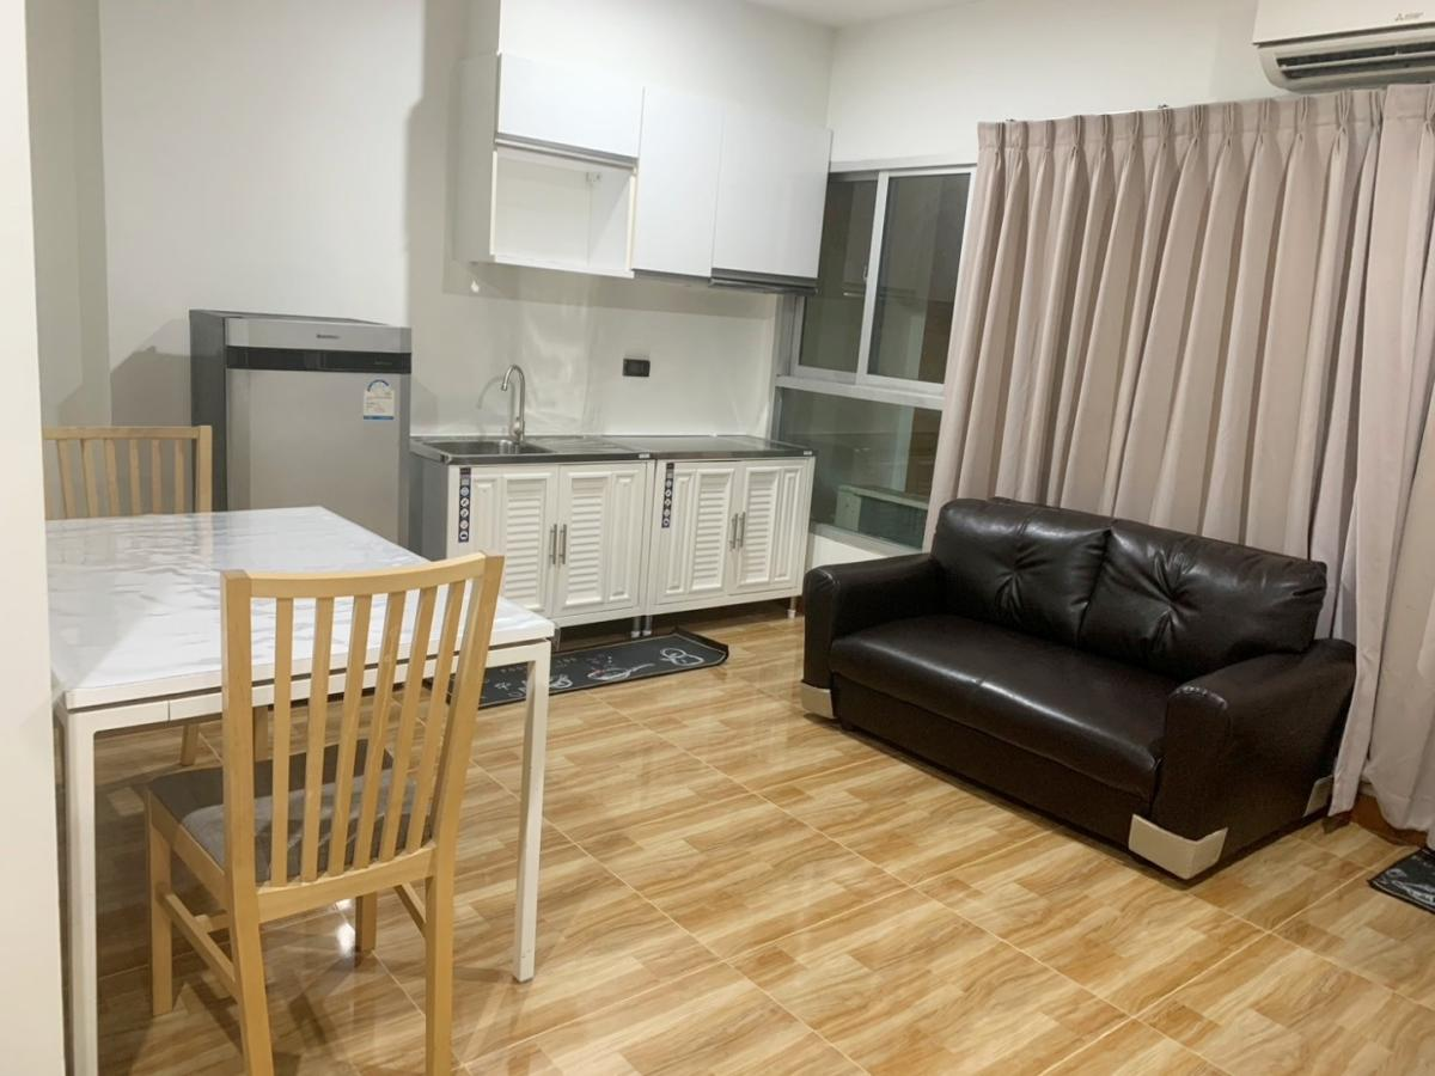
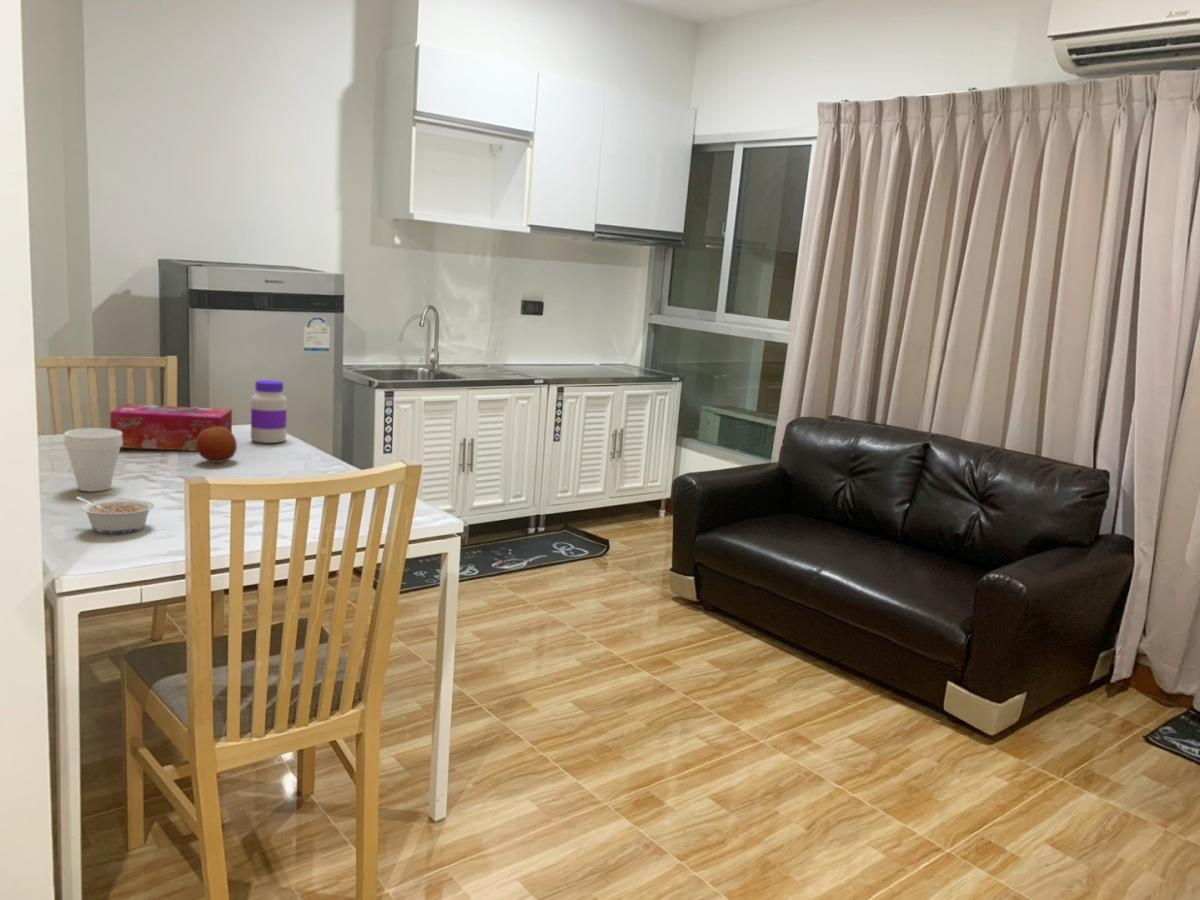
+ jar (269, 411)
+ legume (115, 515)
+ fruit (216, 444)
+ cup (93, 460)
+ tissue box (173, 427)
